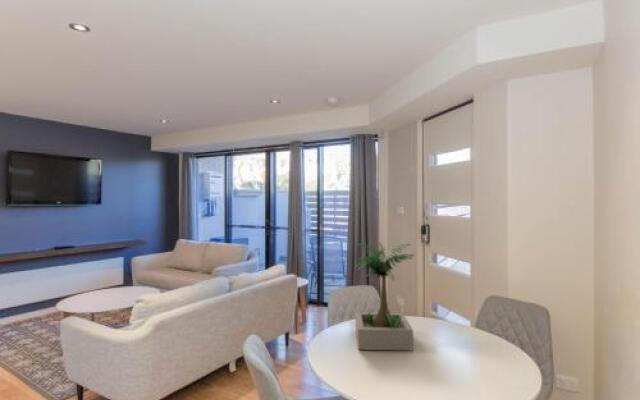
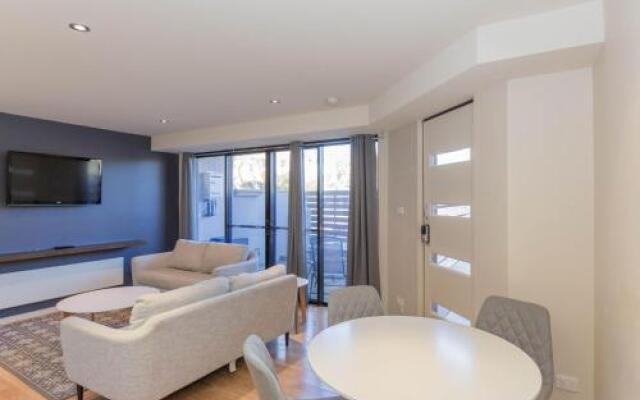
- potted plant (386, 293)
